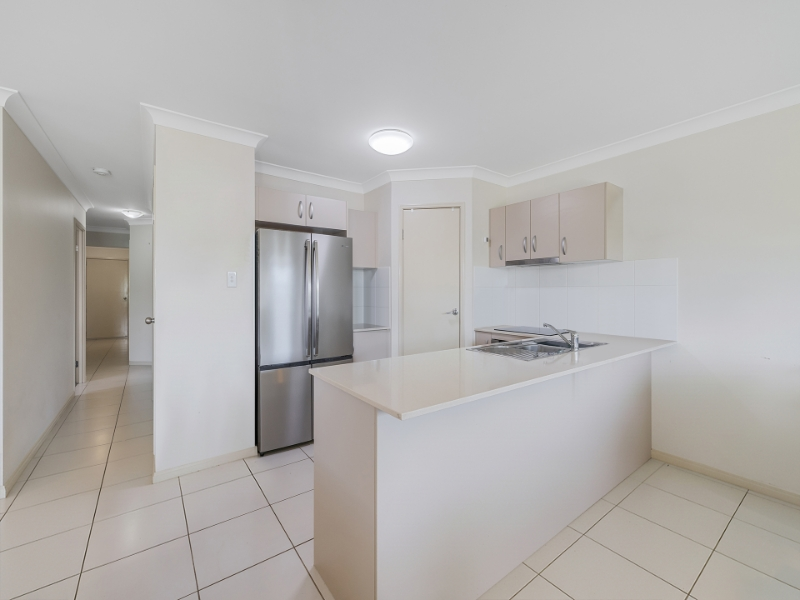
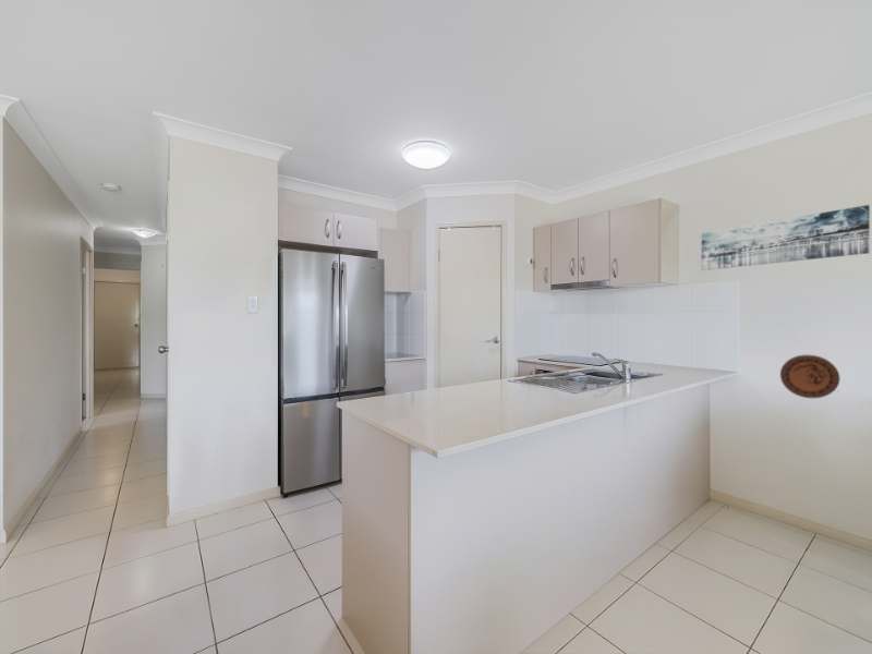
+ decorative plate (808, 376)
+ wall art (774, 242)
